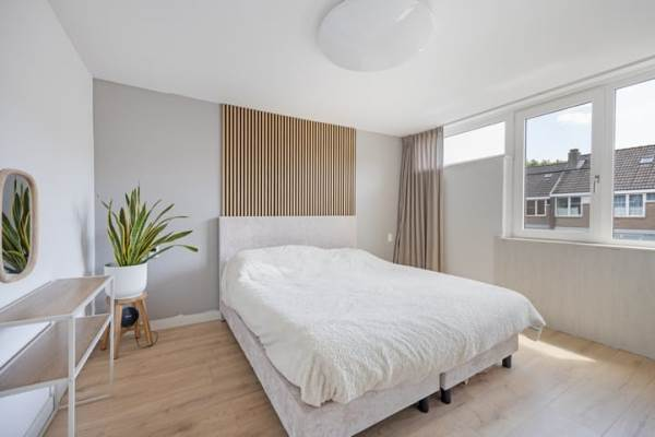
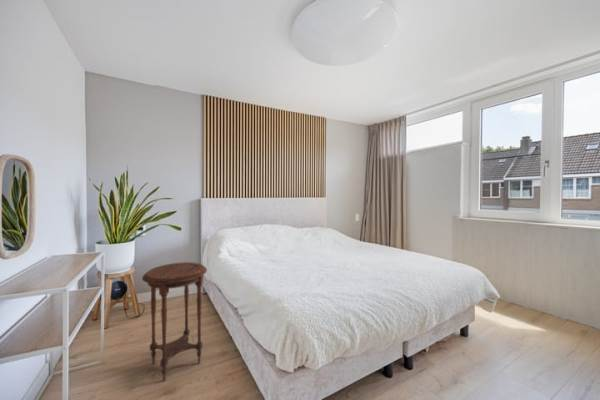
+ side table (185, 316)
